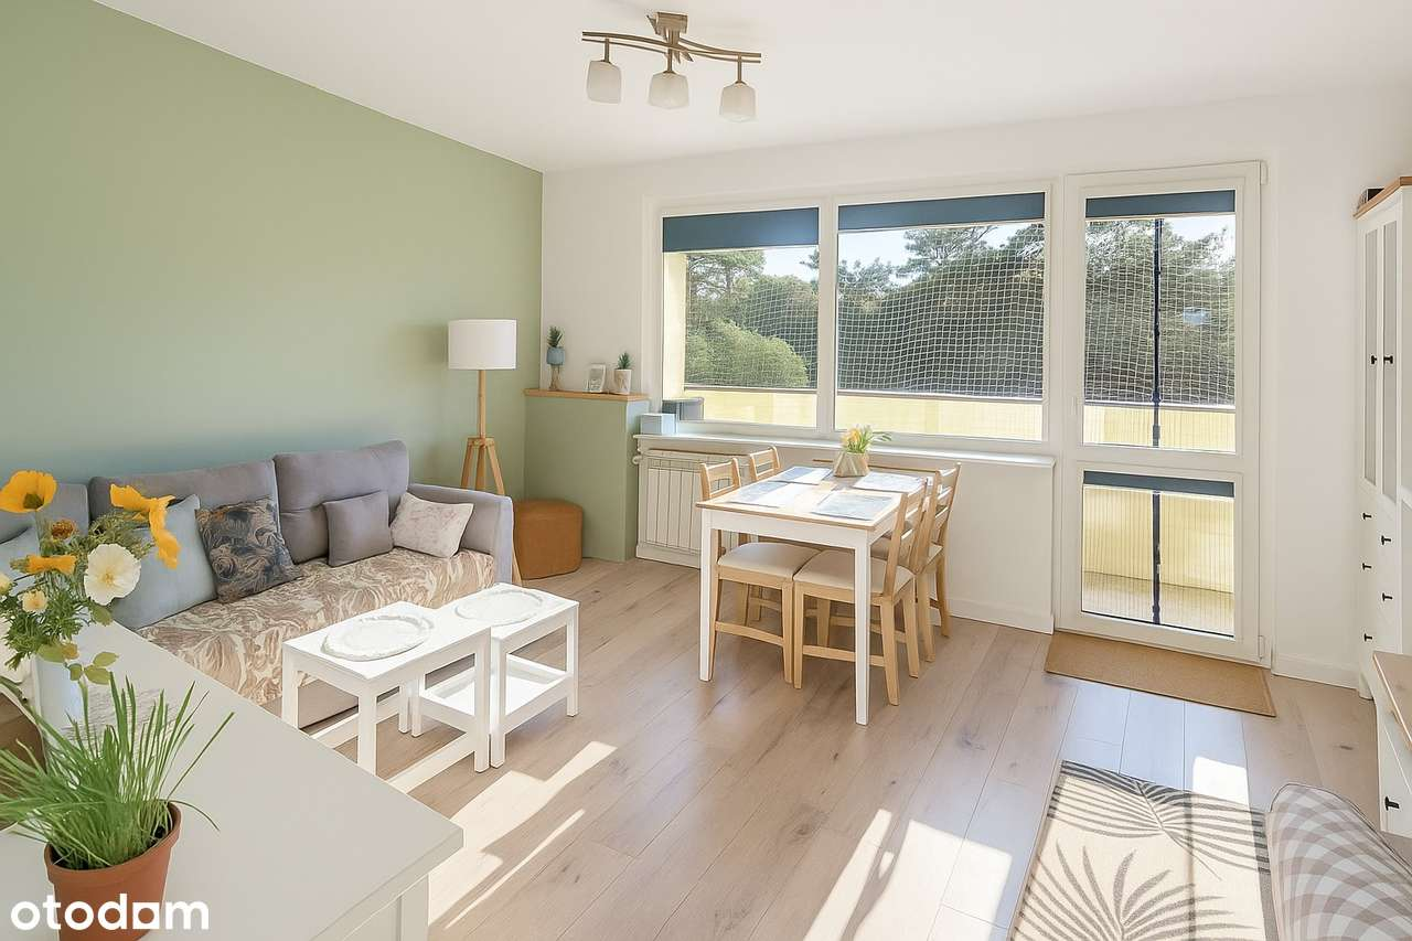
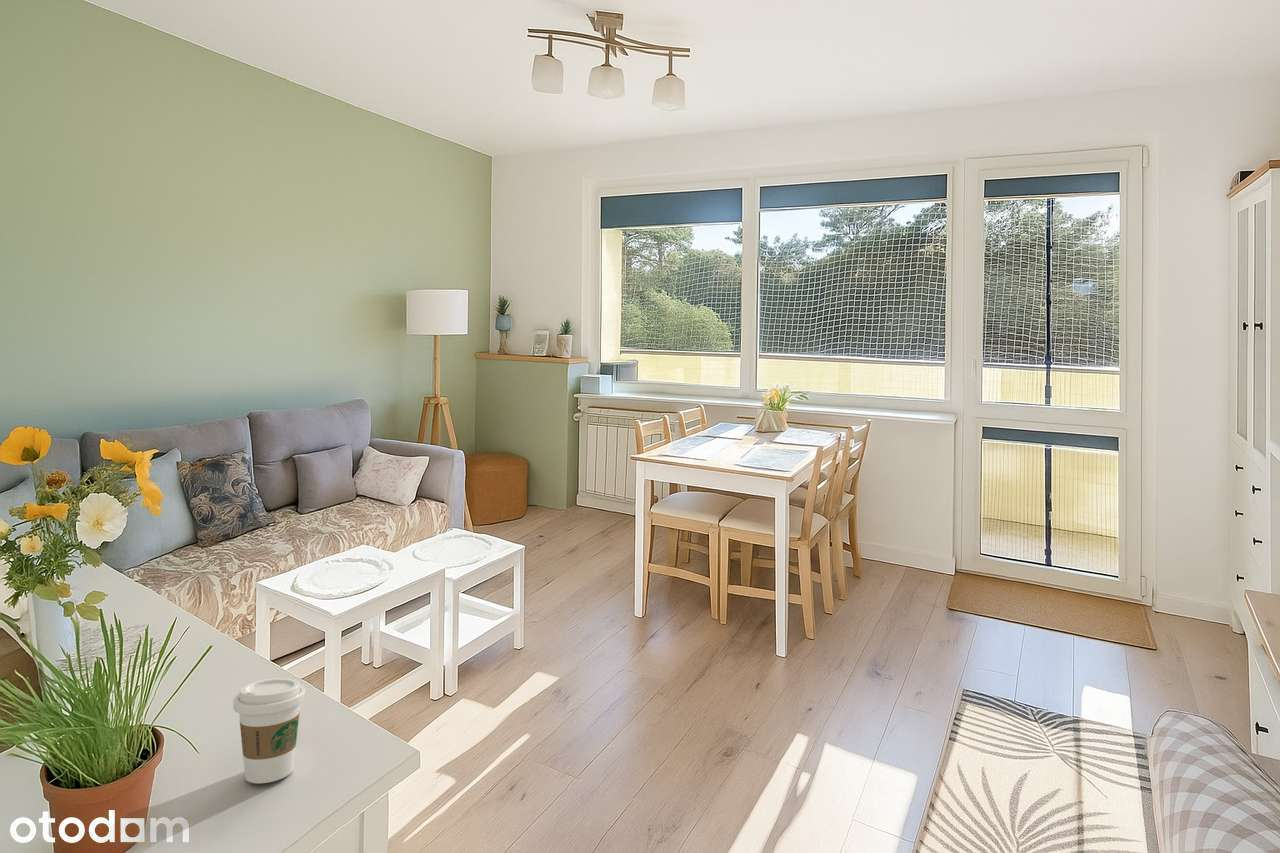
+ coffee cup (269, 729)
